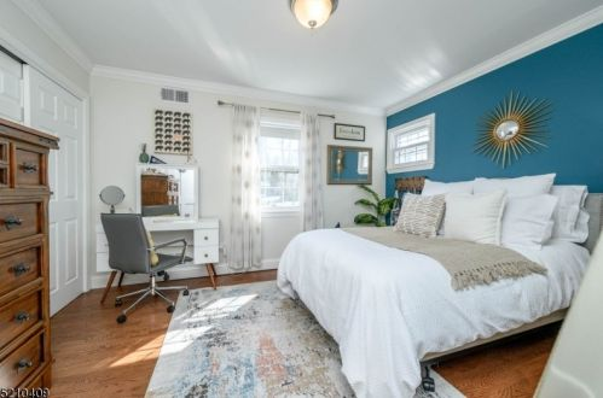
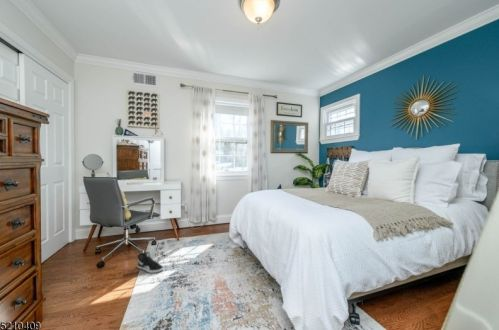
+ sneaker (149, 261)
